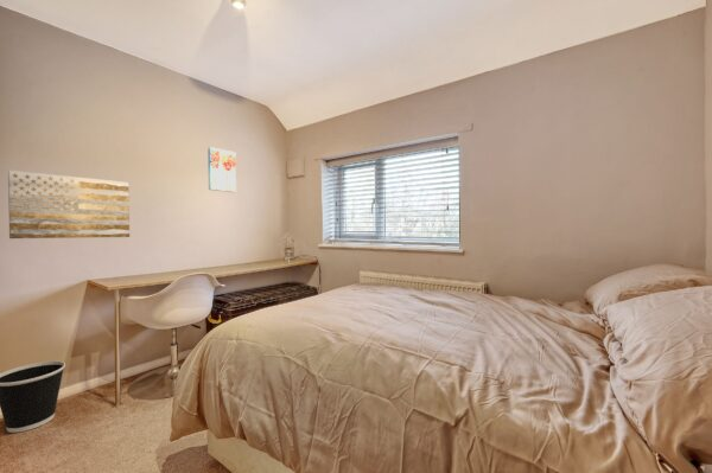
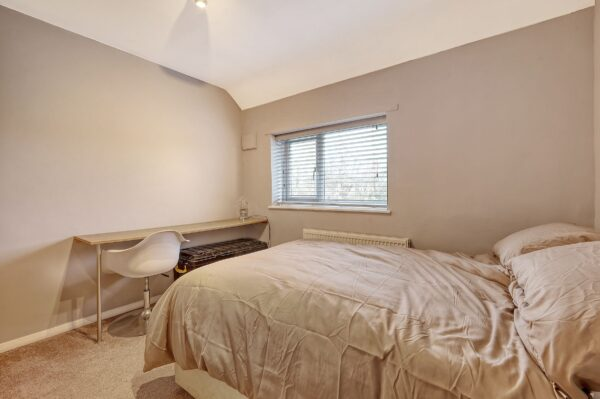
- wall art (222, 170)
- wall art (75, 207)
- wastebasket (31, 396)
